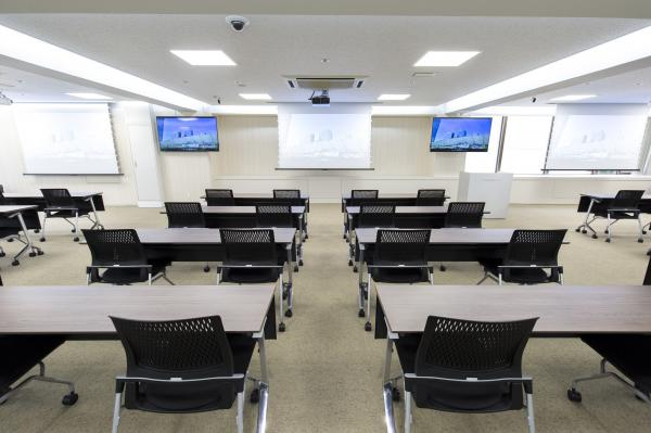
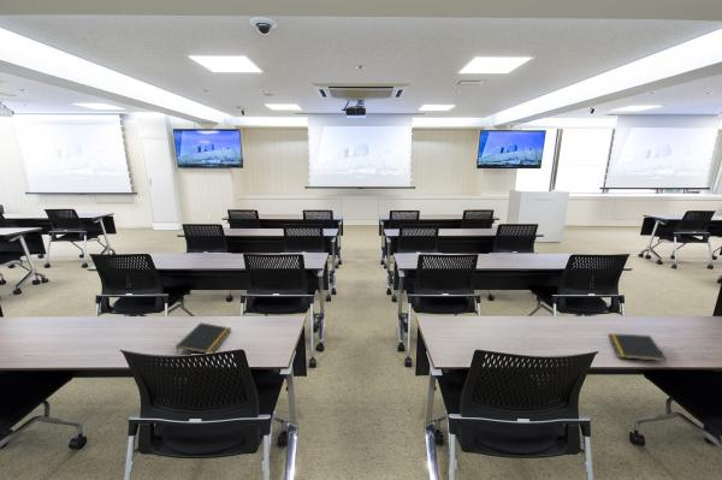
+ notepad (634, 345)
+ notepad (206, 337)
